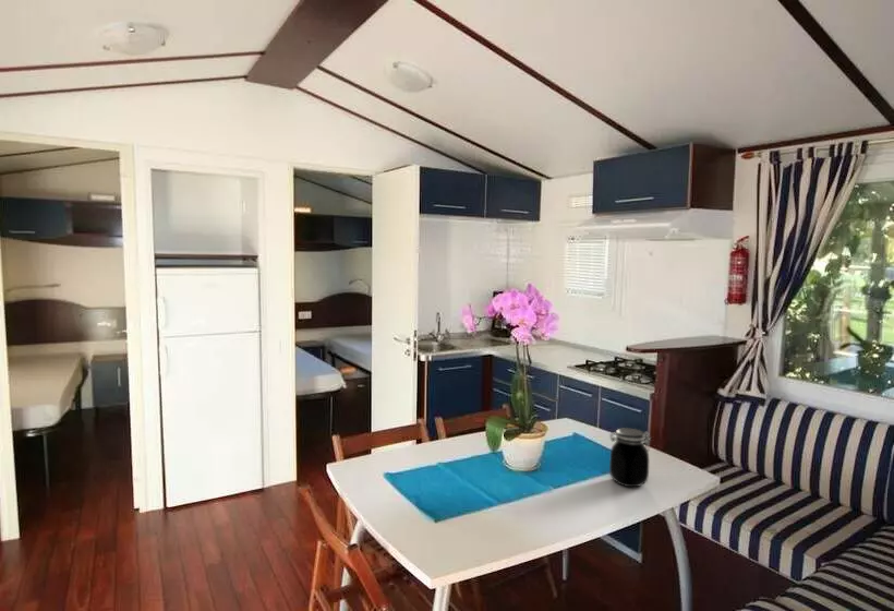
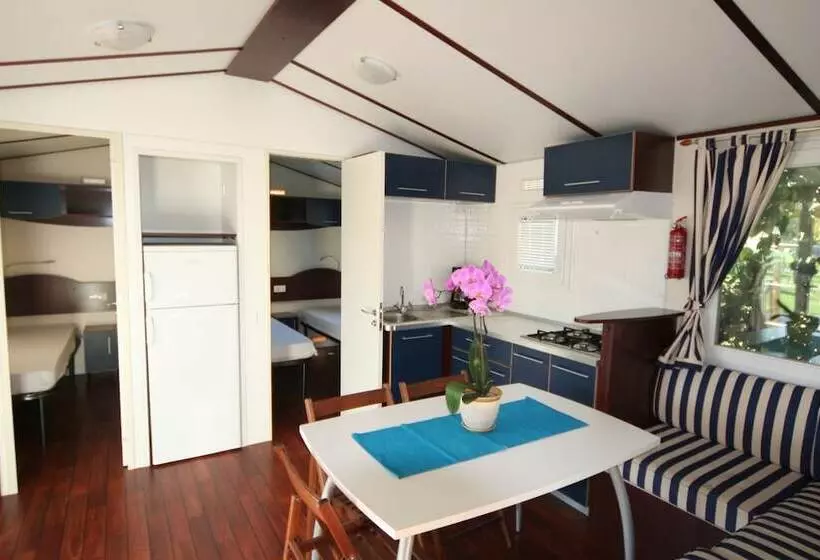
- jar (629, 457)
